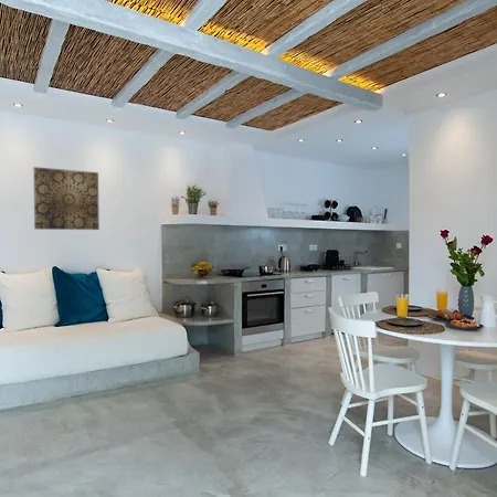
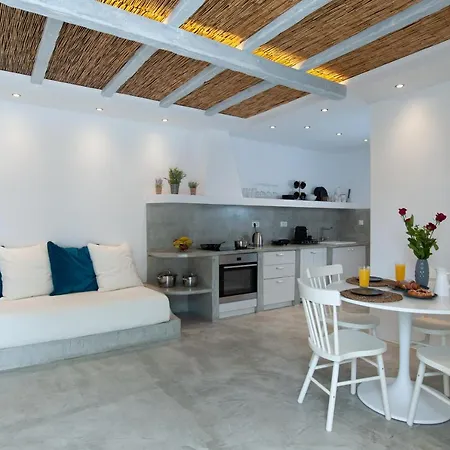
- wall art (67, 199)
